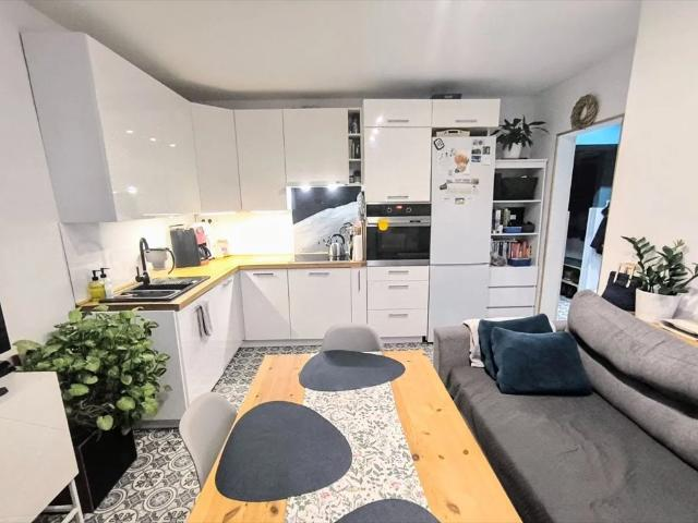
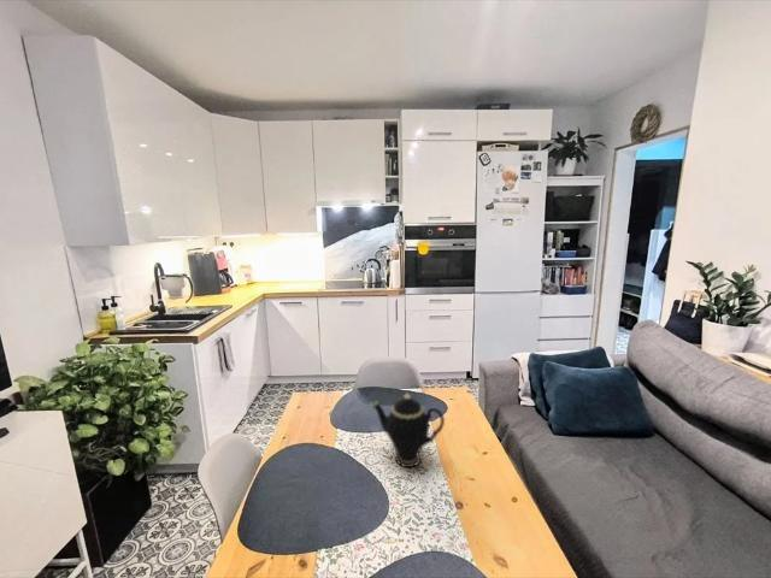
+ teapot (406, 426)
